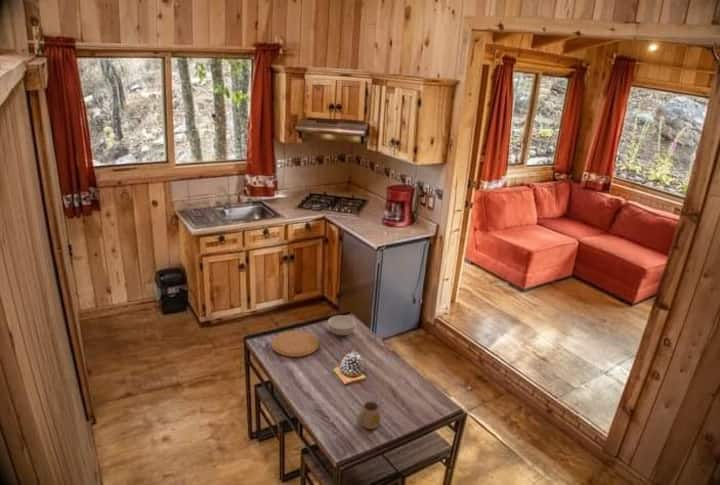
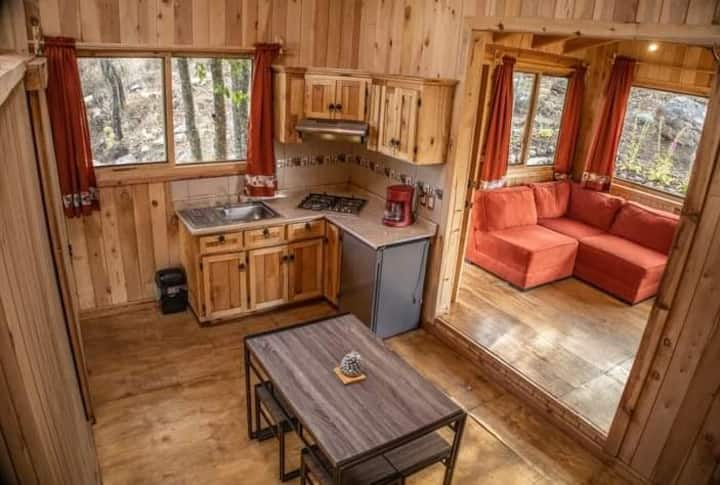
- cereal bowl (341, 327)
- plate (295, 343)
- mug (368, 416)
